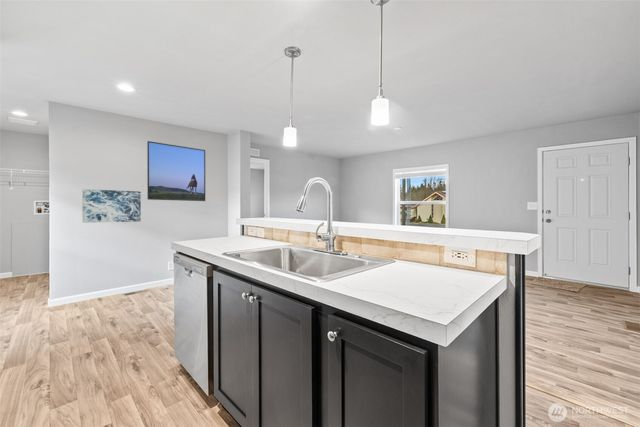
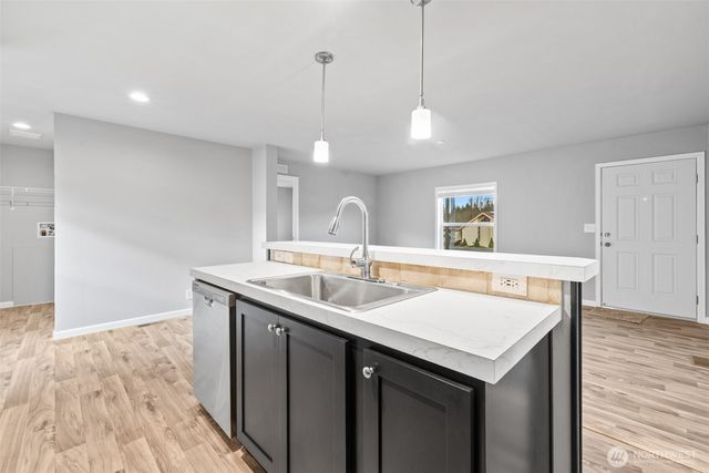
- wall art (113, 206)
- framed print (178, 173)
